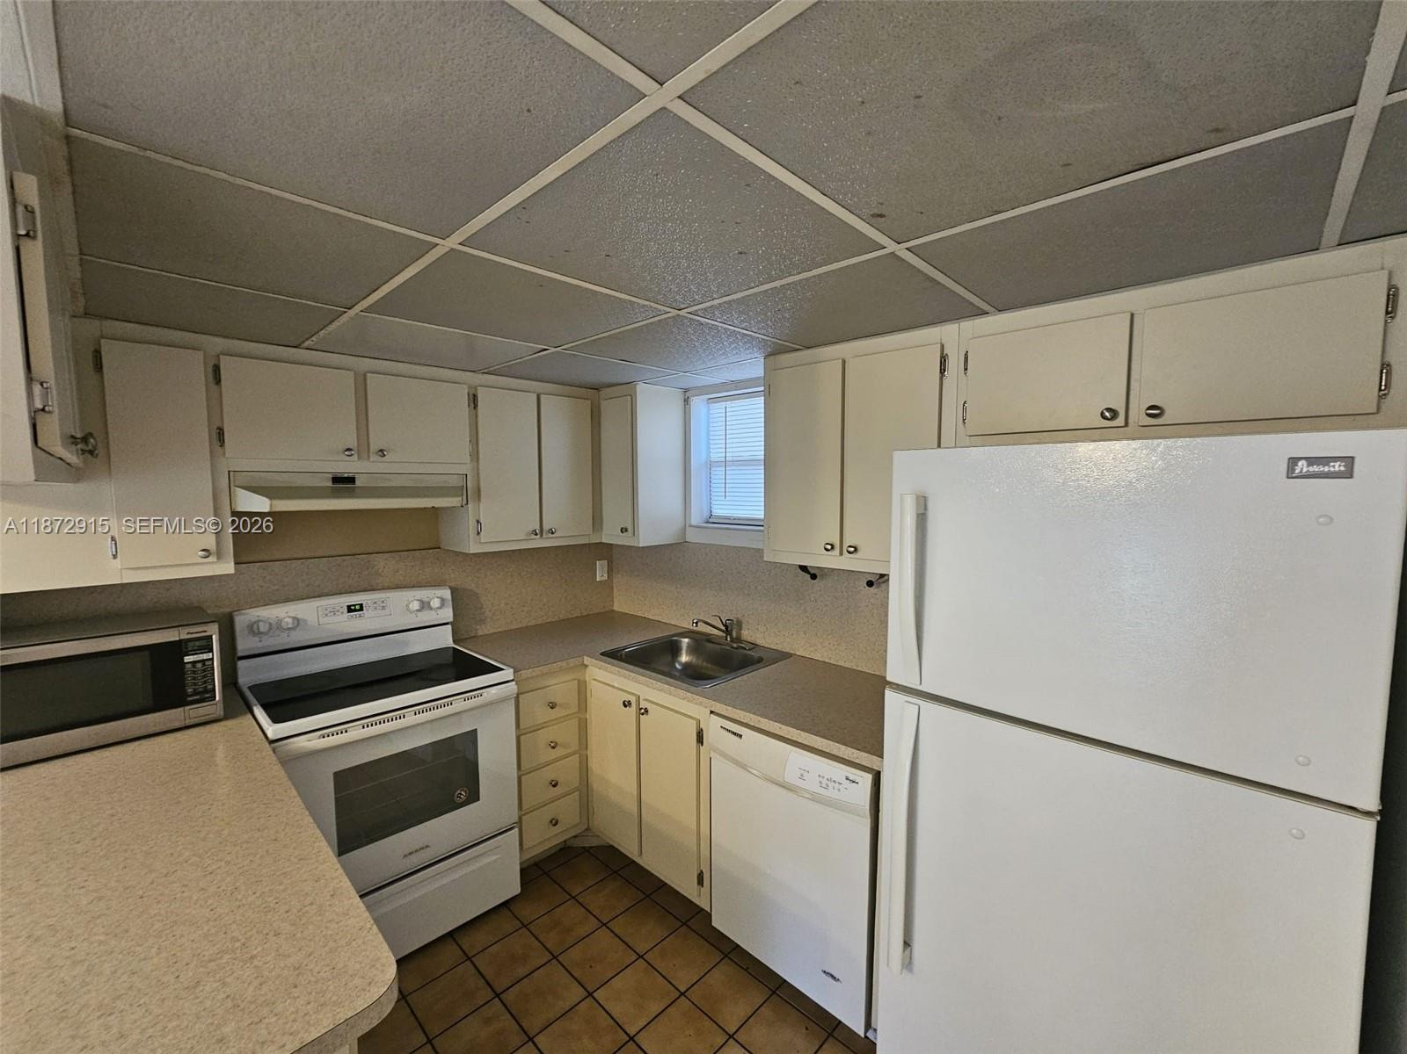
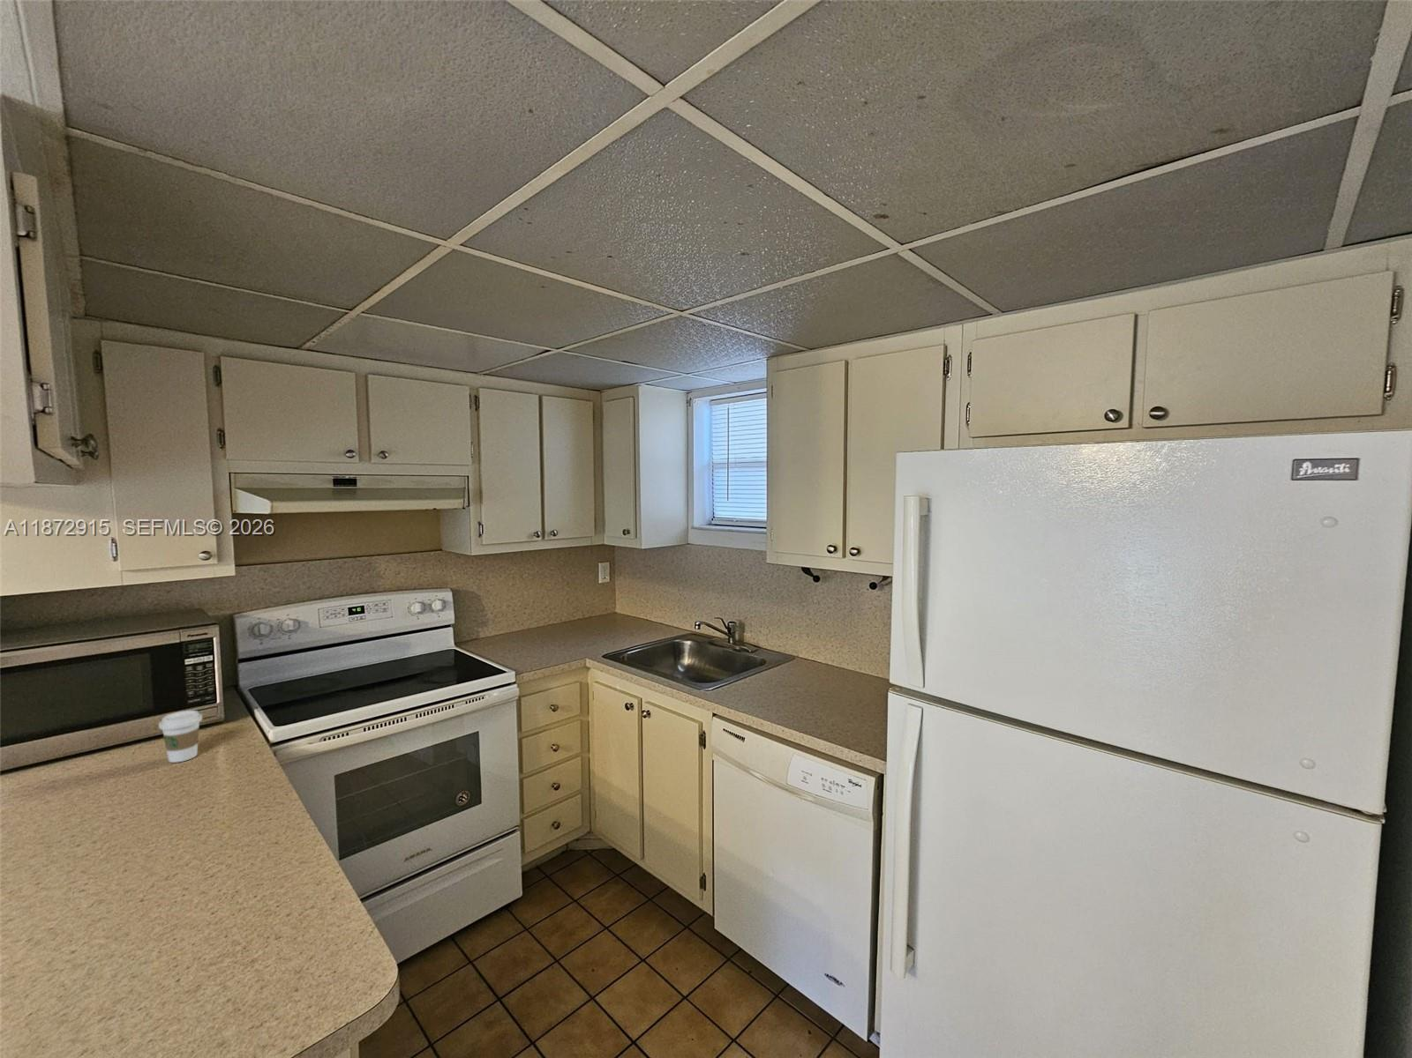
+ coffee cup (182, 736)
